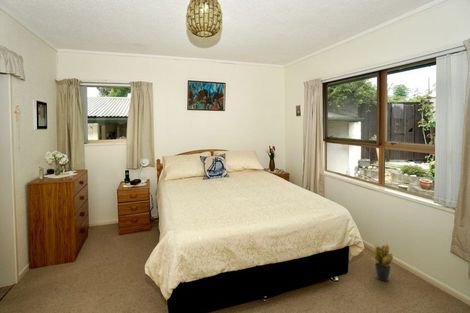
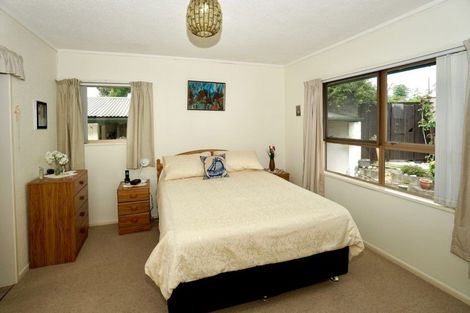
- potted plant (381, 259)
